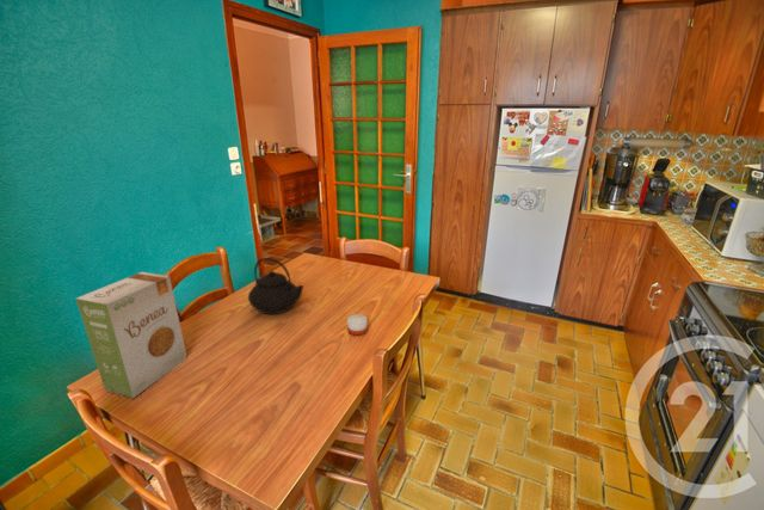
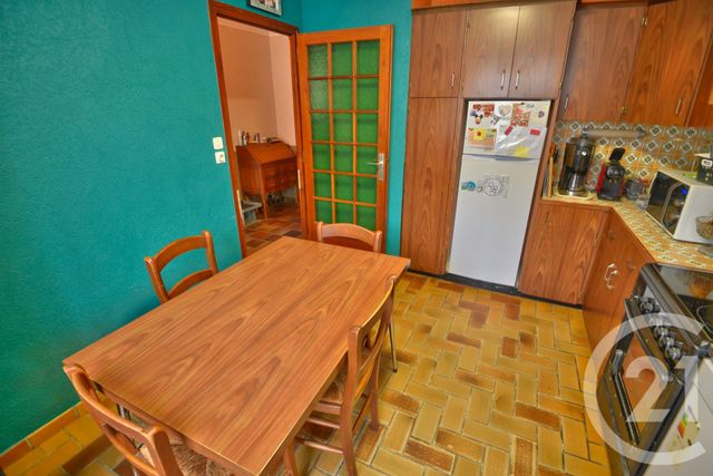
- candle (357, 318)
- food box (137, 331)
- teapot (277, 283)
